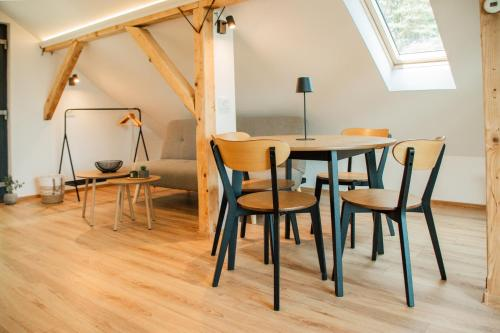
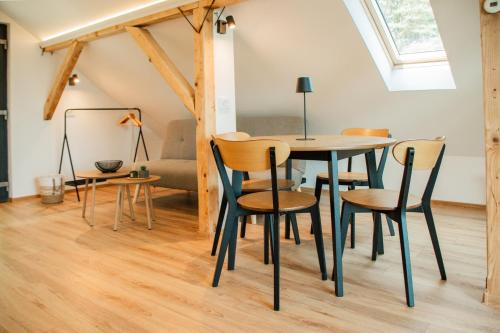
- potted plant (12, 189)
